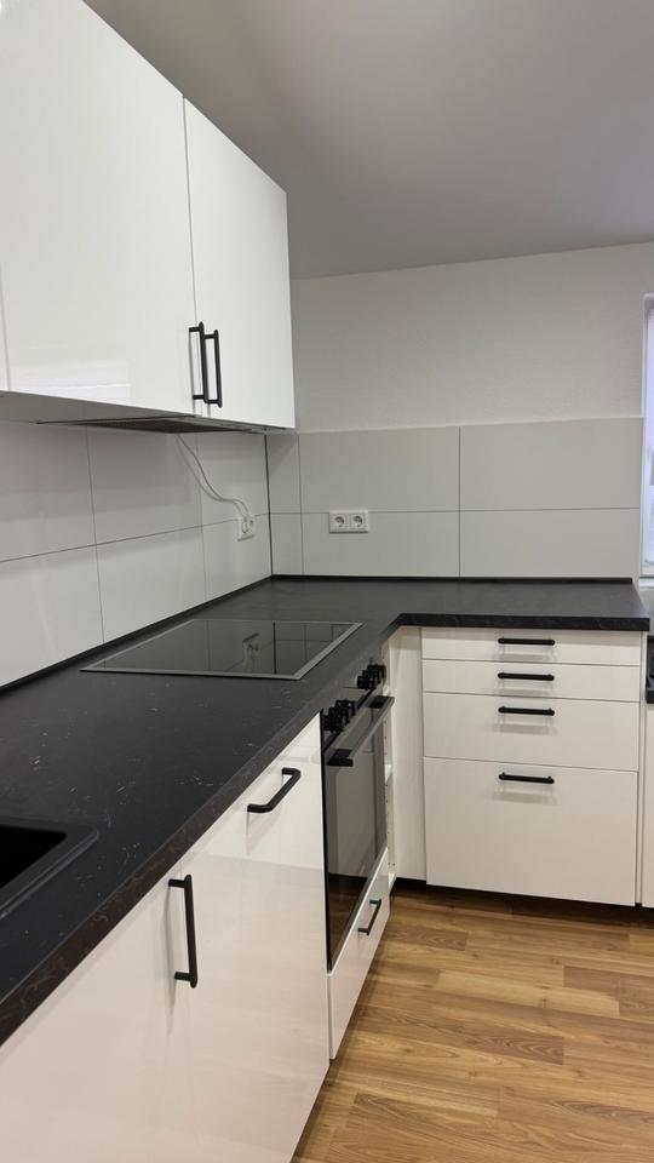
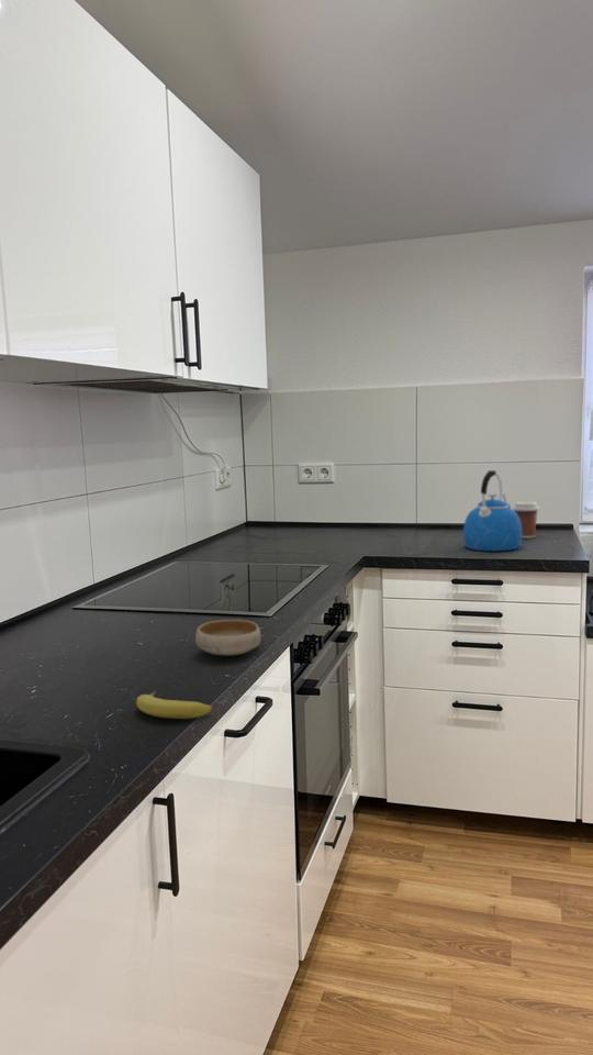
+ kettle (494, 508)
+ coffee cup (525, 520)
+ fruit (167, 702)
+ bowl (228, 638)
